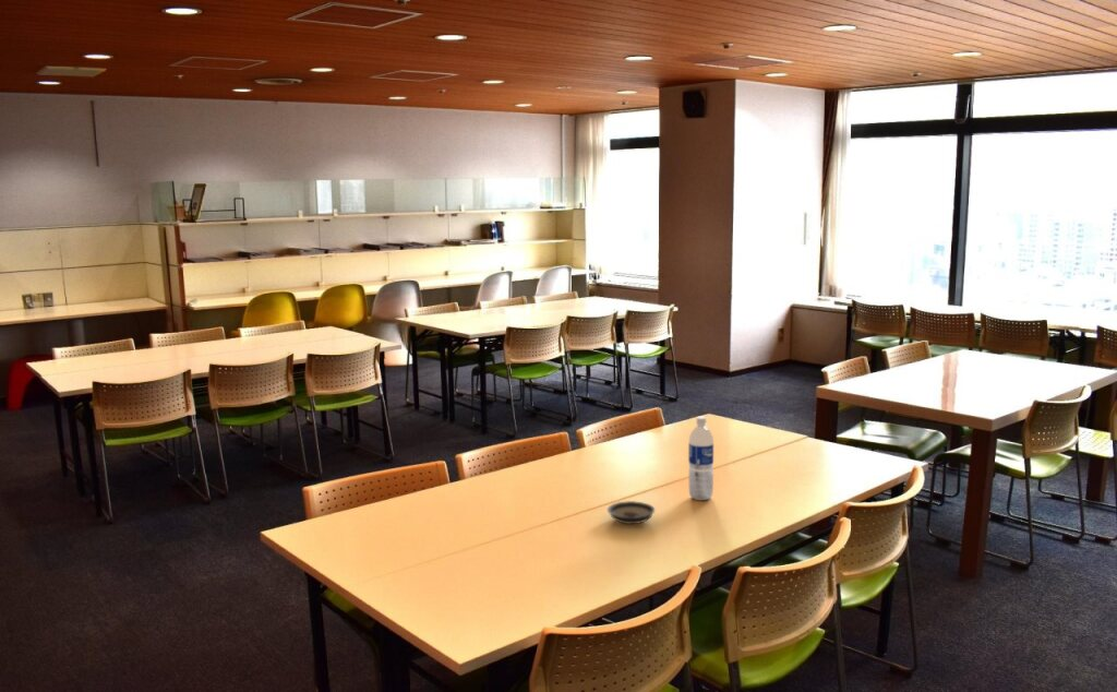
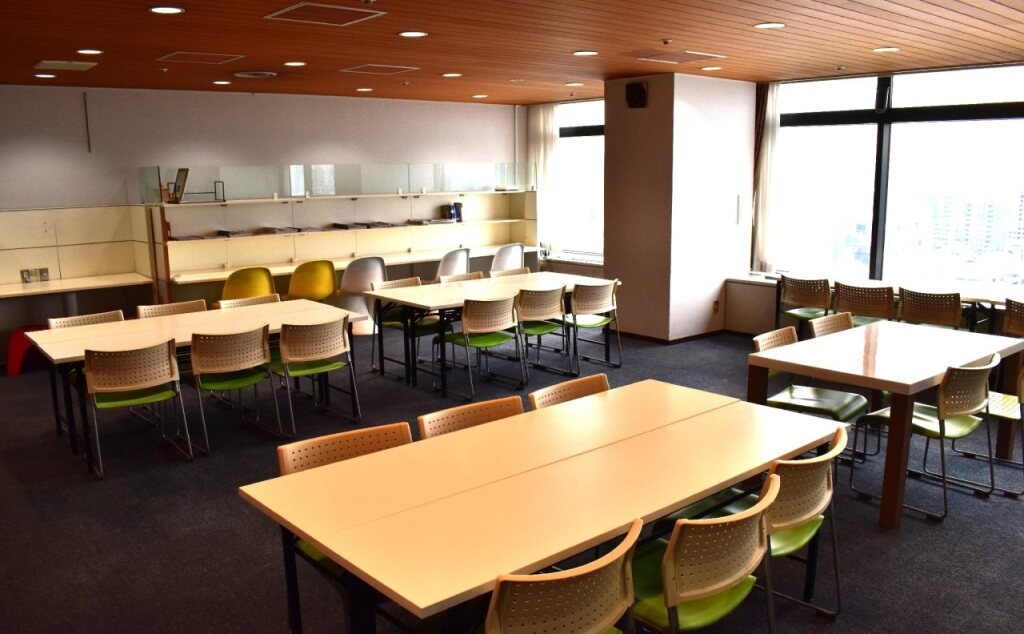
- saucer (630, 514)
- water bottle (700, 457)
